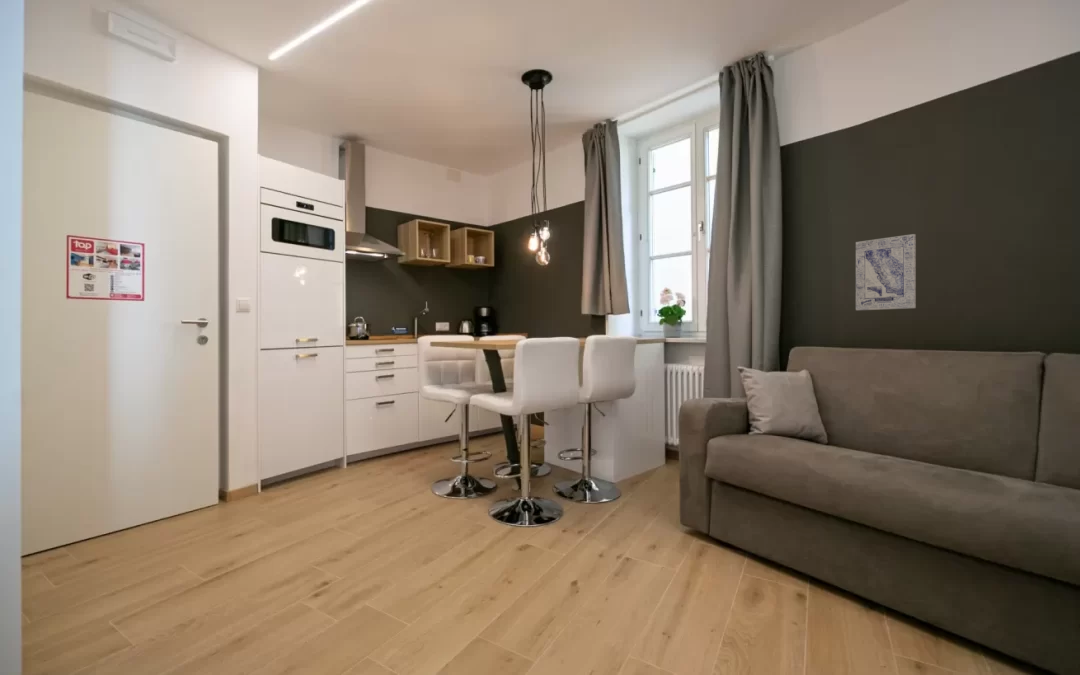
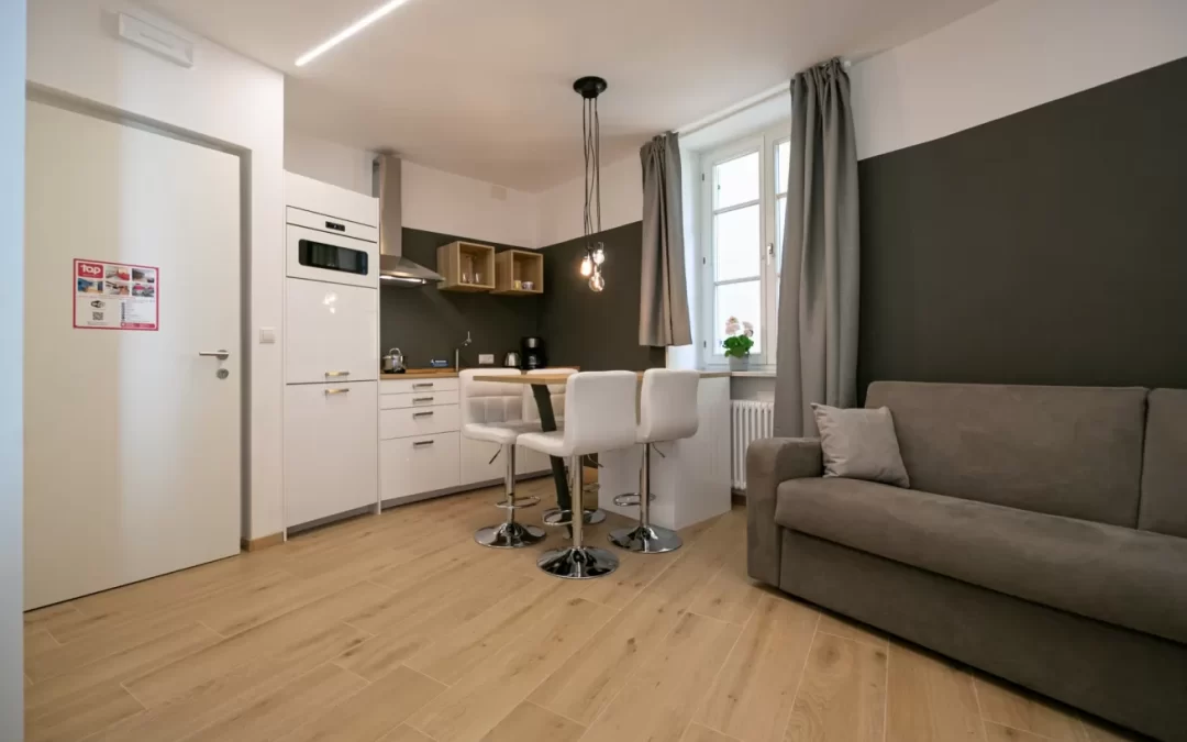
- wall art (884, 273)
